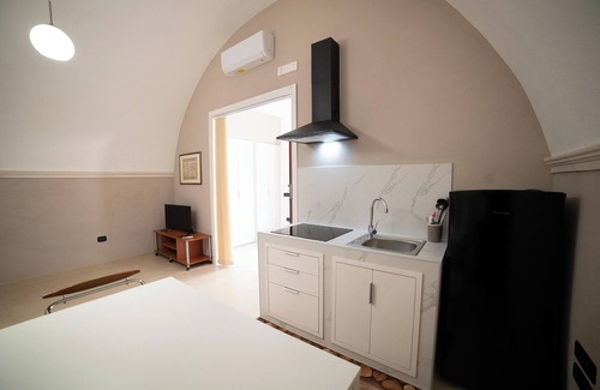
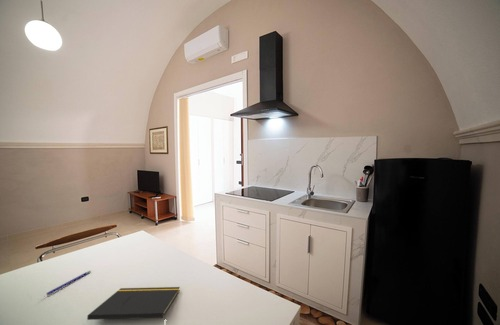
+ pen (70, 281)
+ notepad (139, 301)
